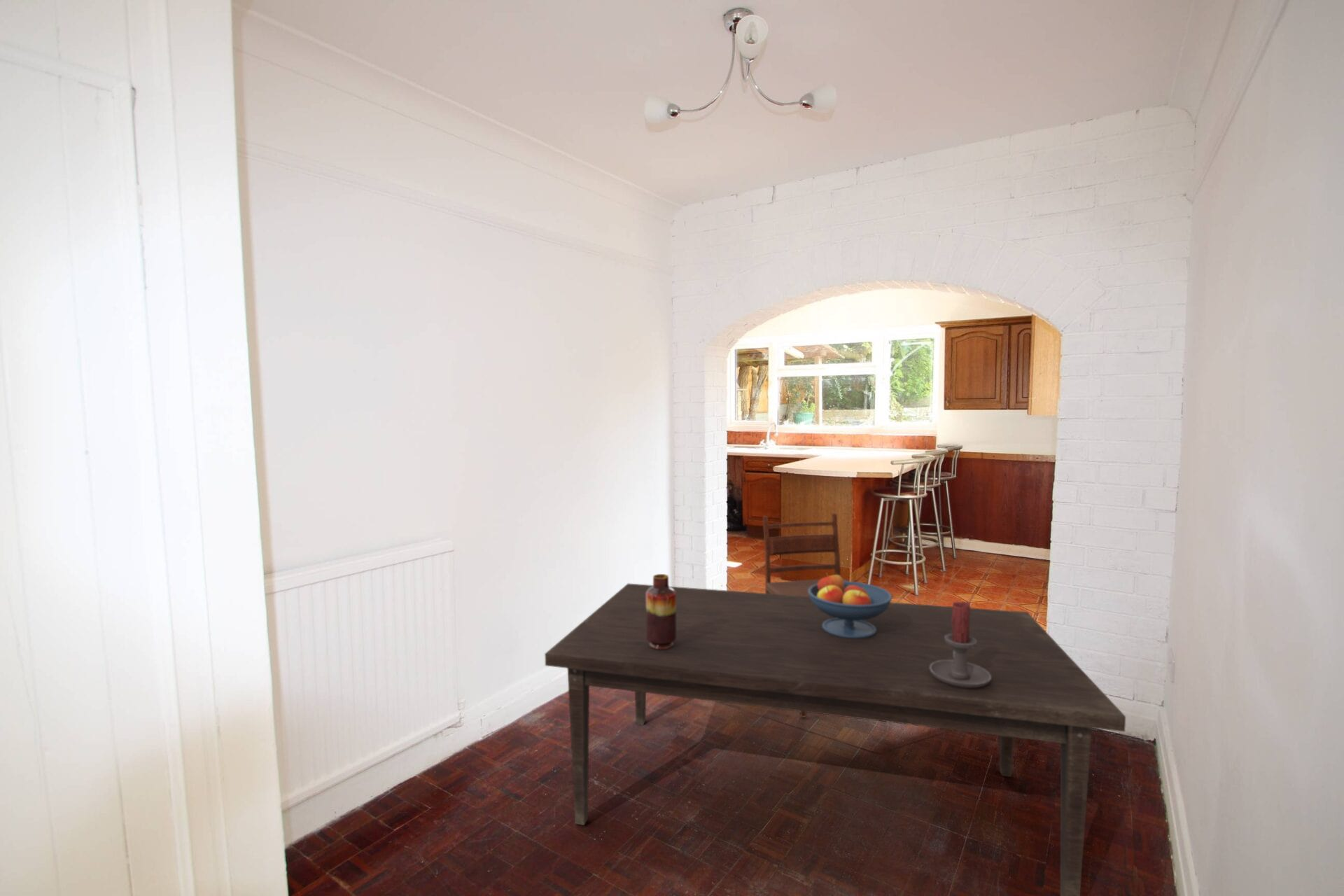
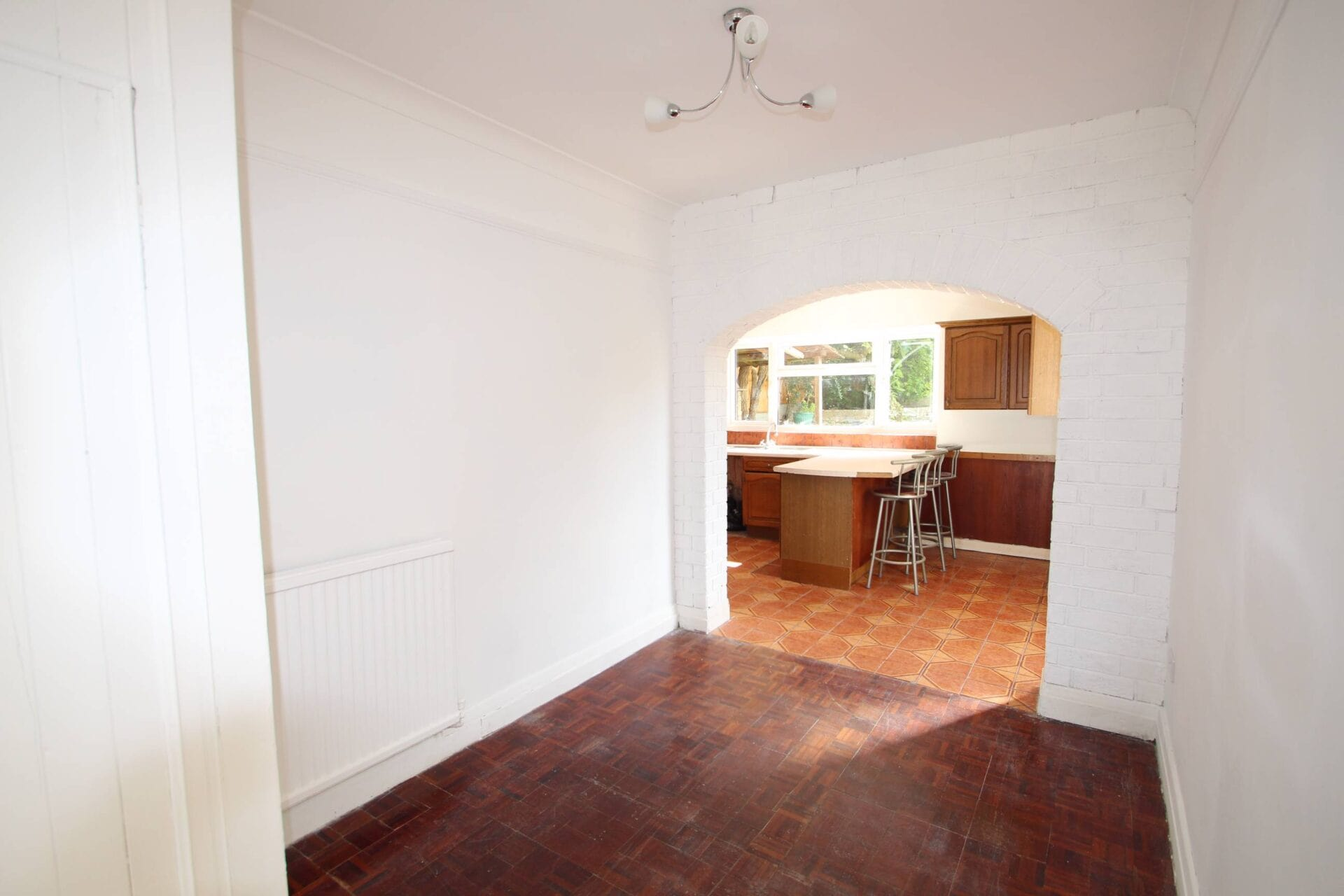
- fruit bowl (849, 603)
- dining table (806, 712)
- vase (661, 610)
- candle holder (959, 636)
- dining chair (809, 596)
